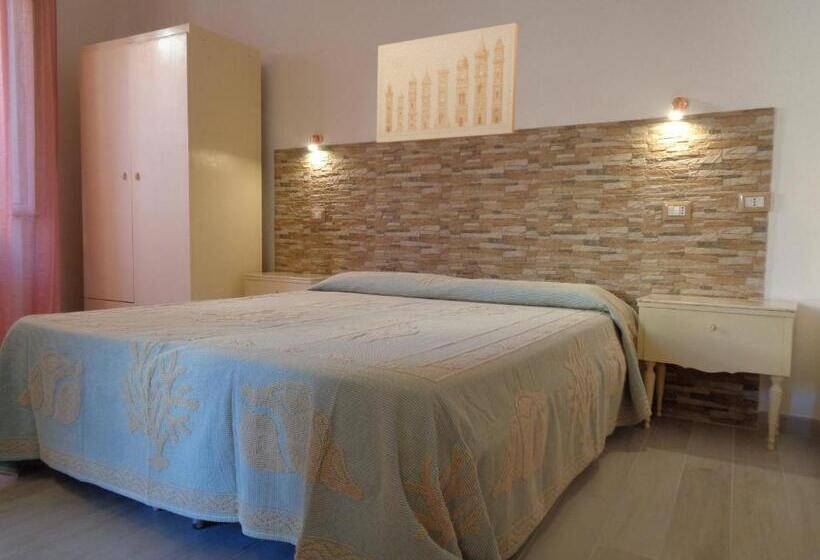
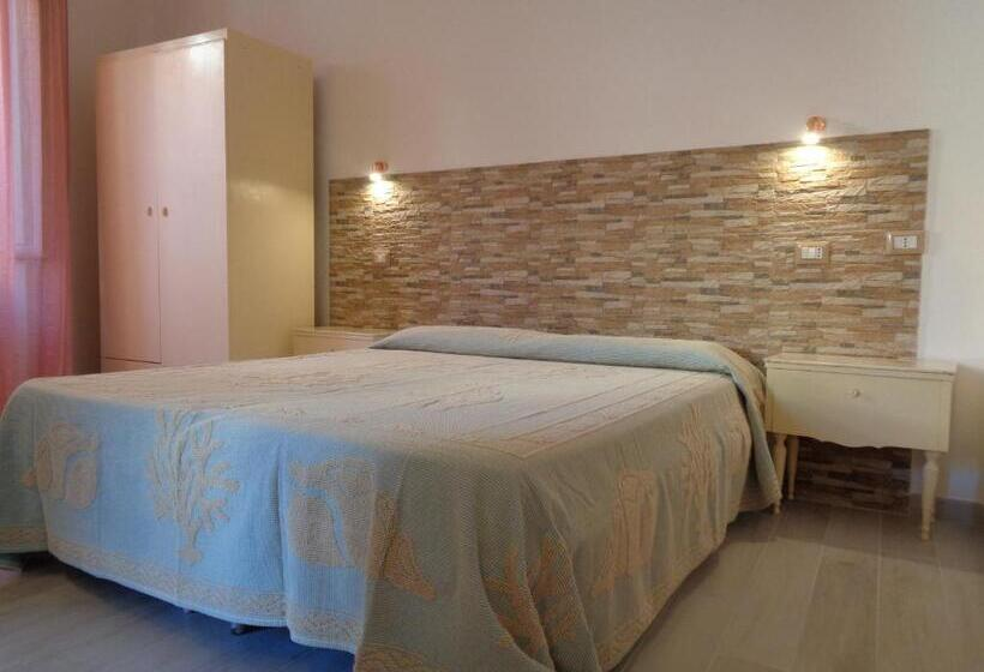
- wall art (442, 87)
